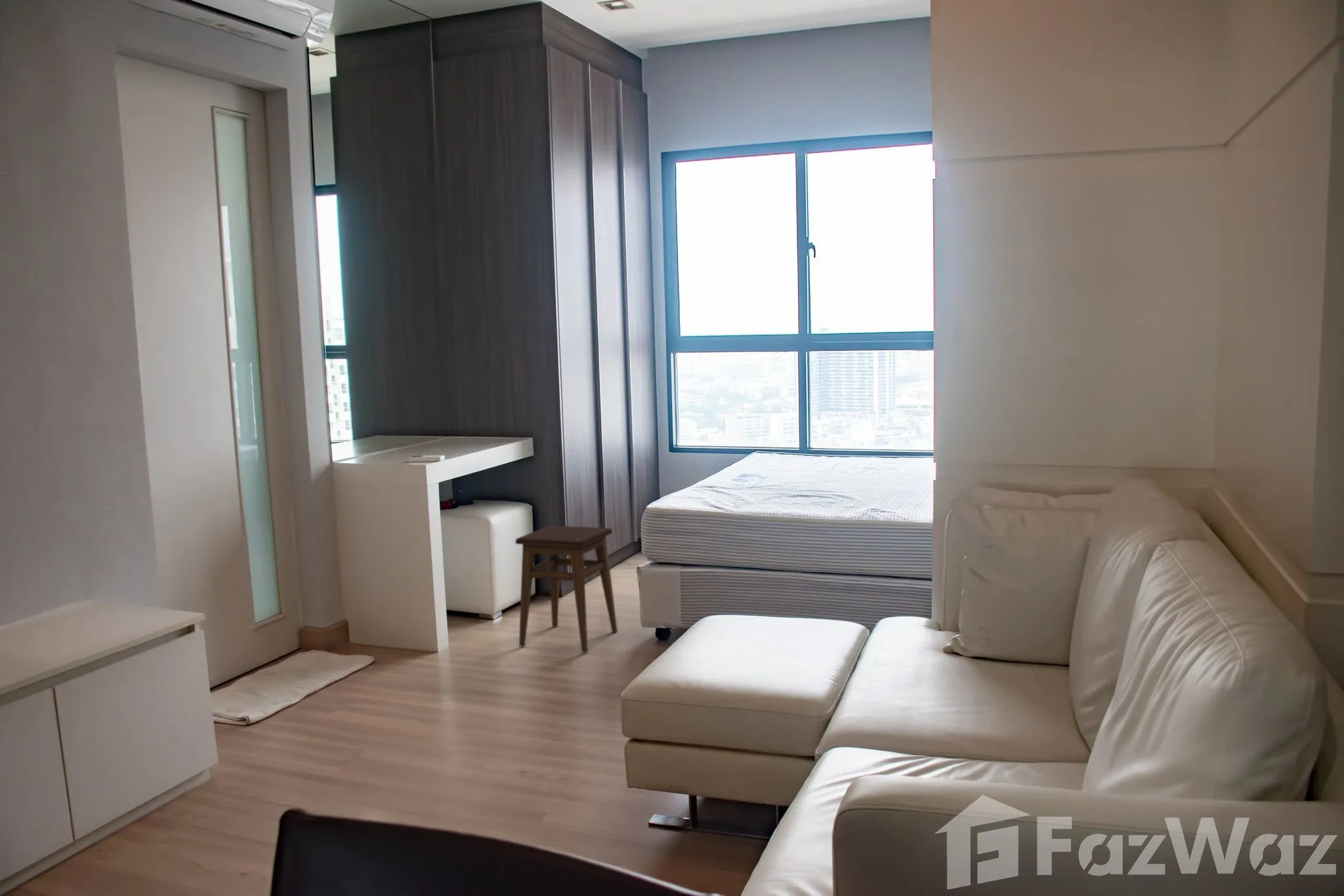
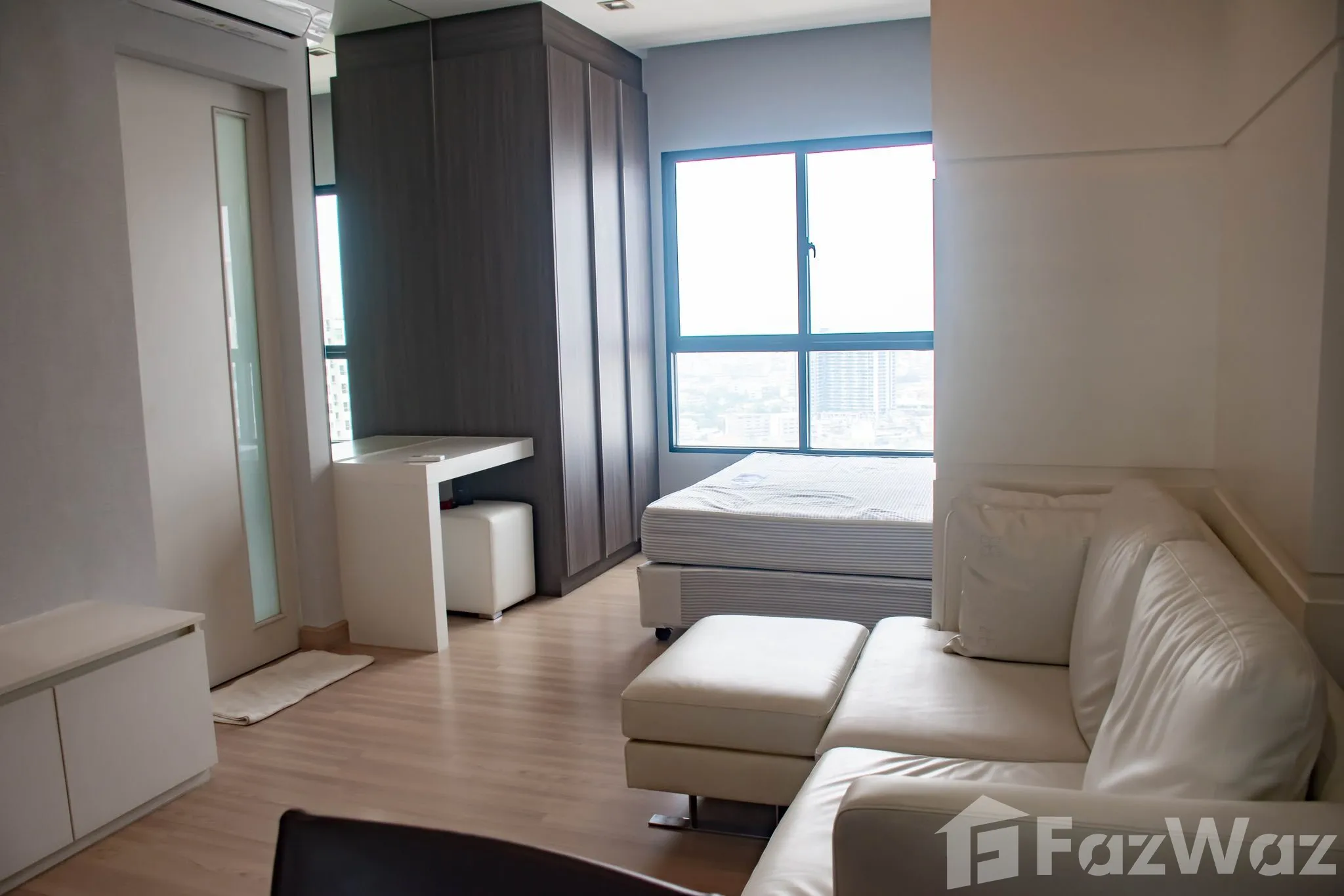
- stool (566, 580)
